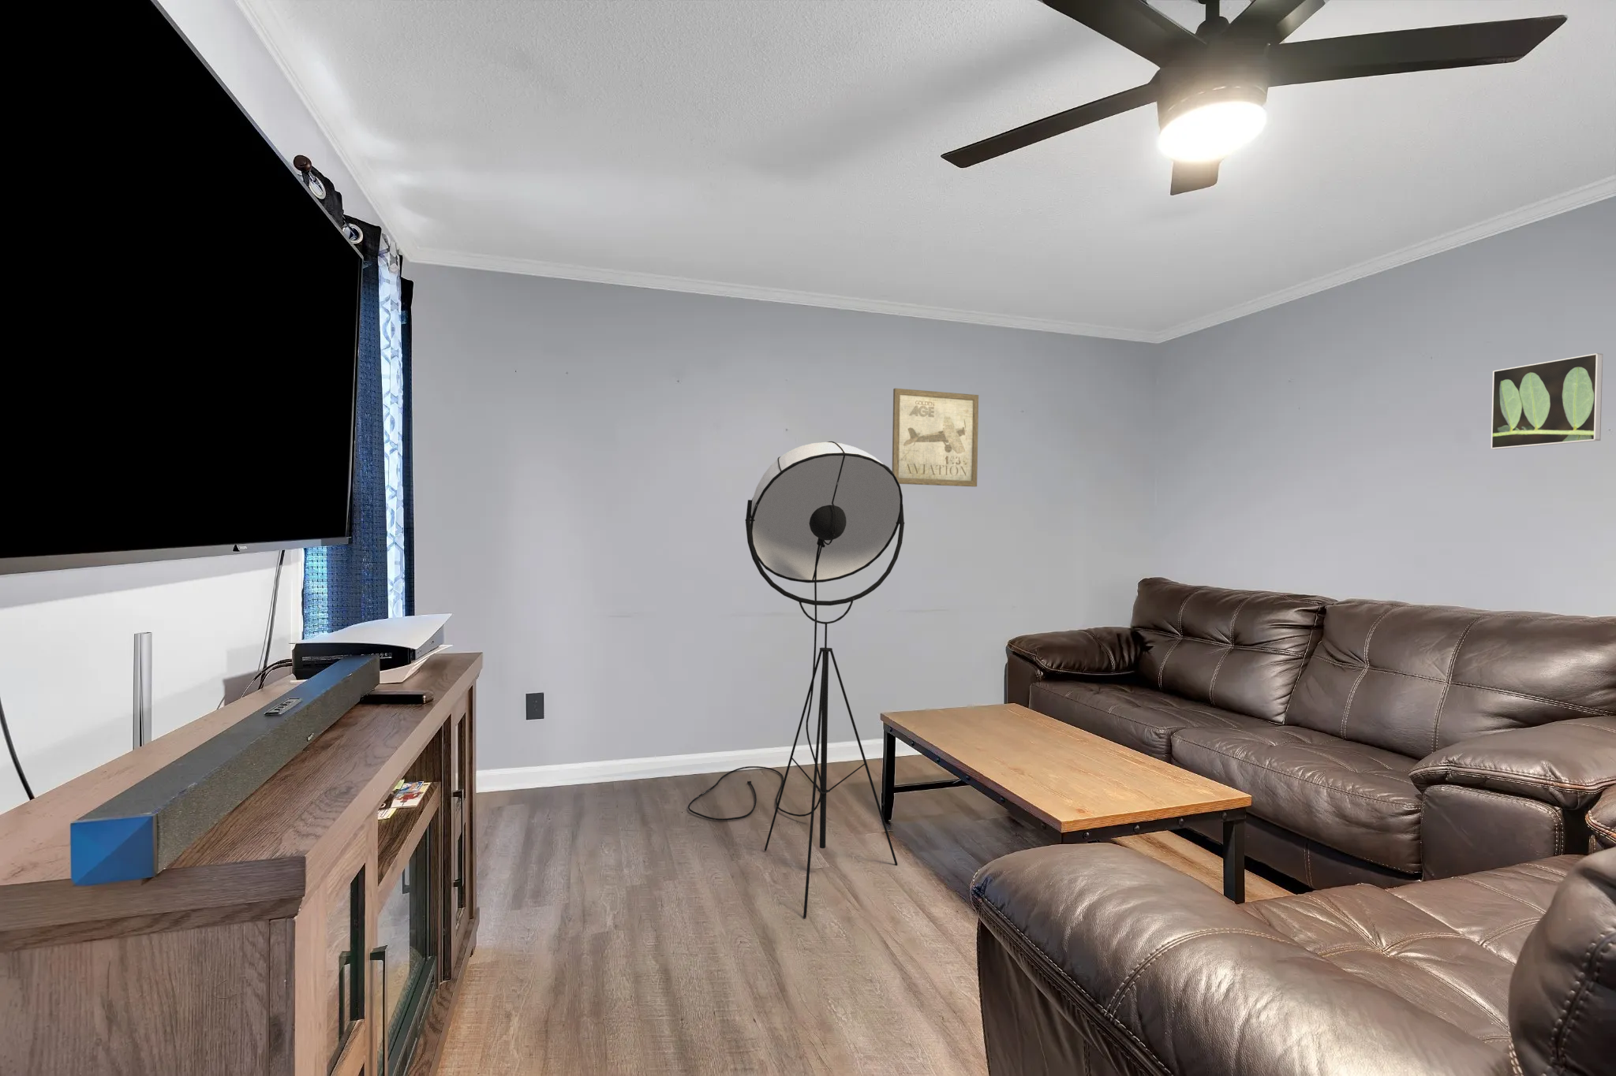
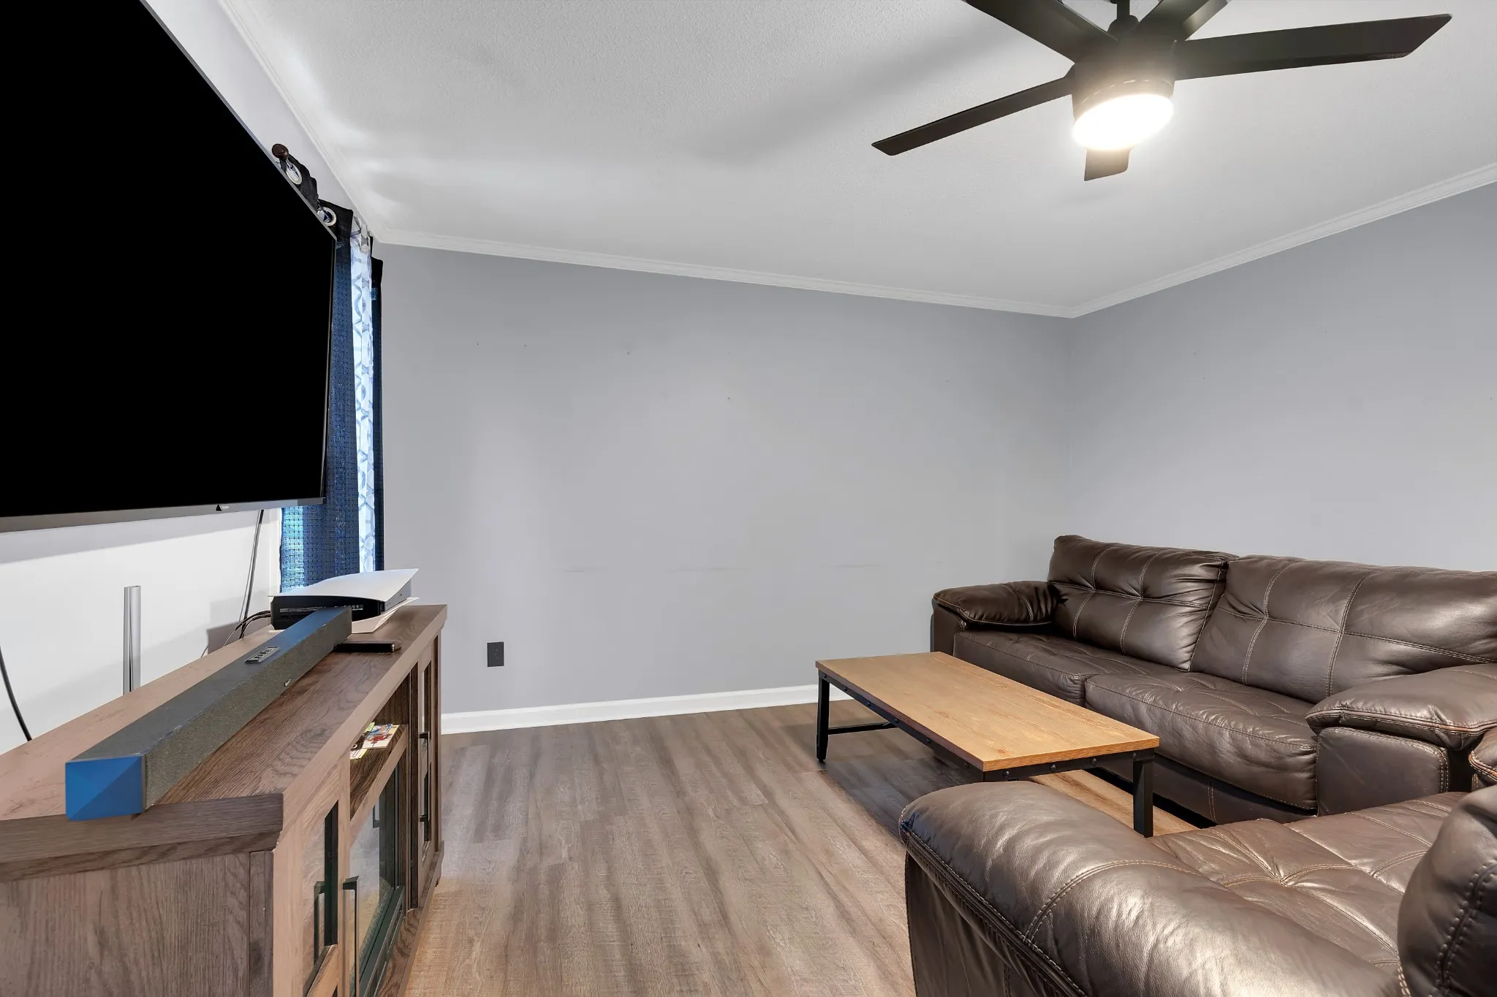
- wall art (936, 438)
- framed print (1544, 404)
- floor lamp (815, 639)
